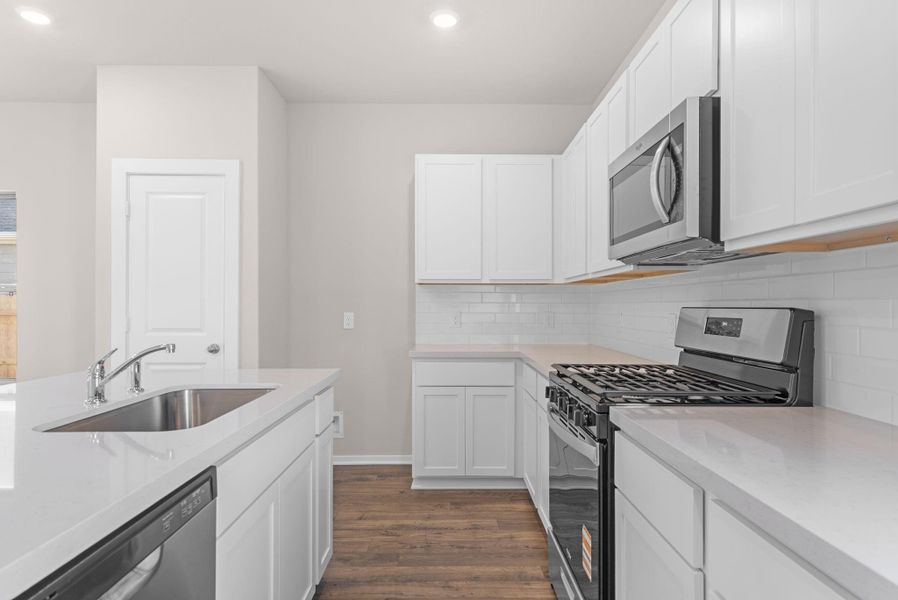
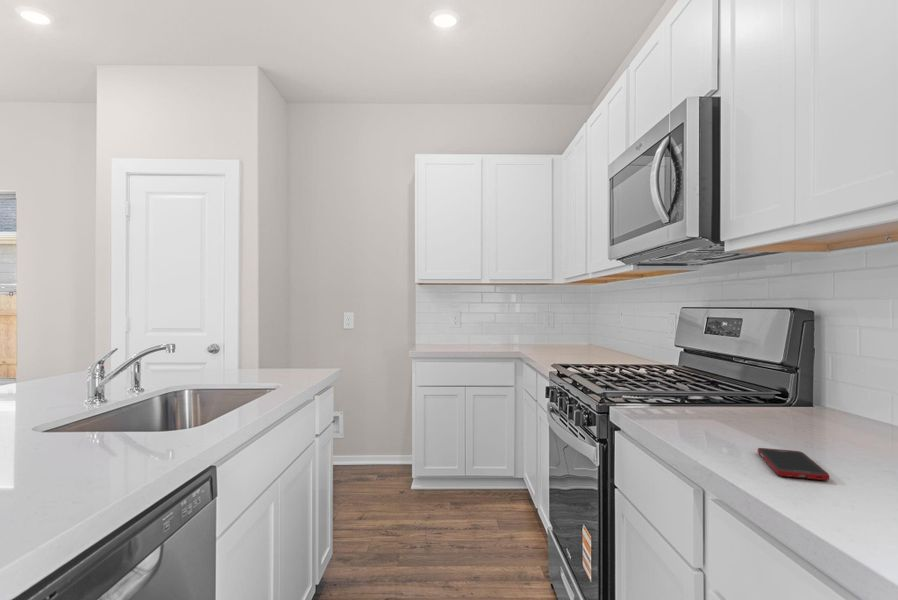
+ cell phone (790, 463)
